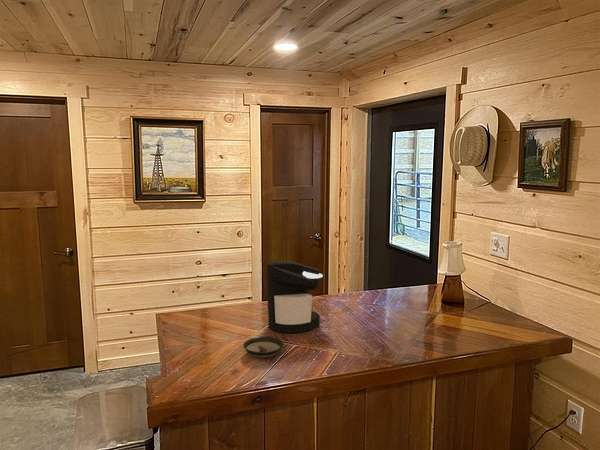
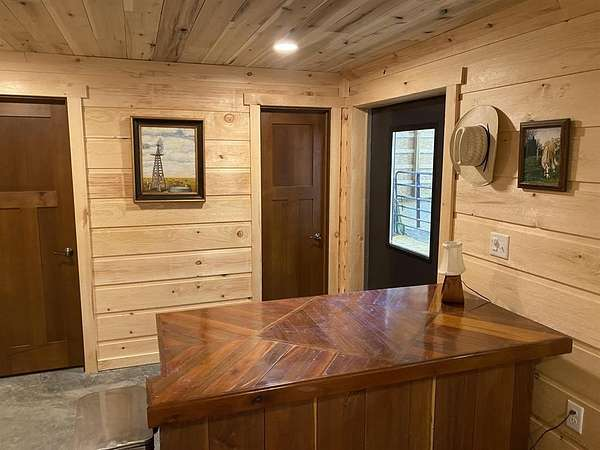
- coffee maker (295, 292)
- saucer (263, 348)
